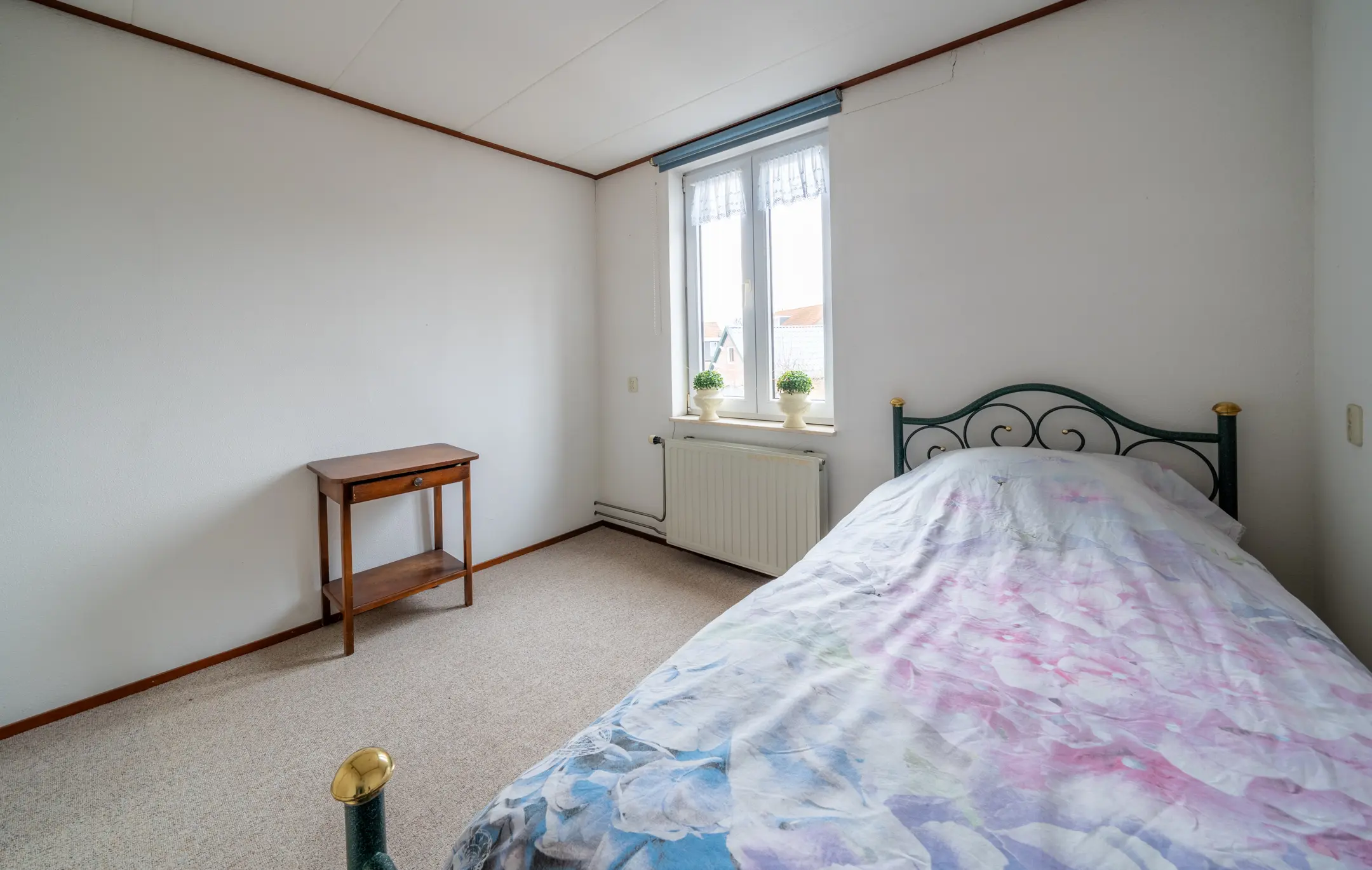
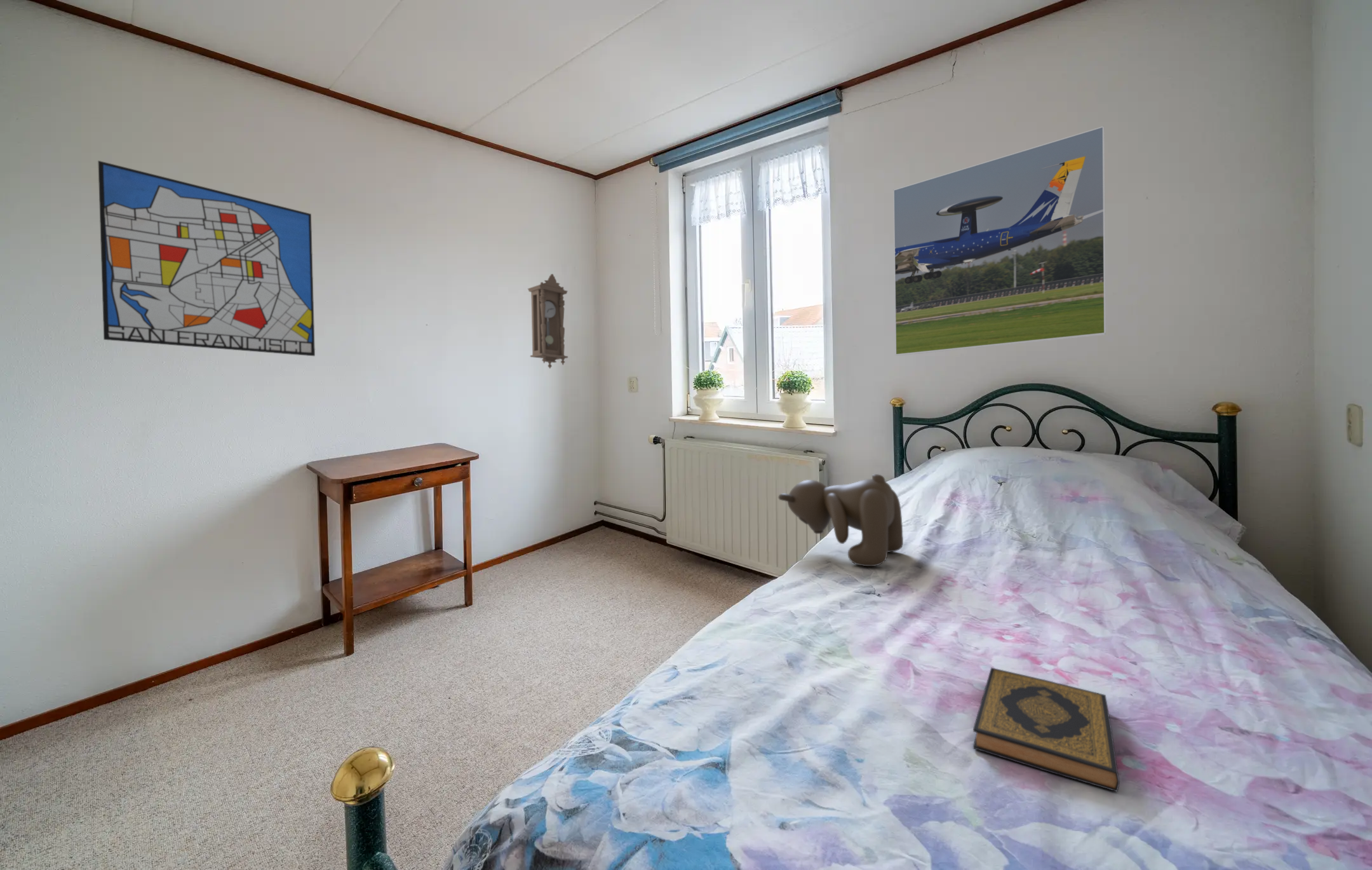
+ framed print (988, 254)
+ wall art (219, 269)
+ hardback book (1044, 719)
+ pendulum clock (548, 322)
+ teddy bear (837, 513)
